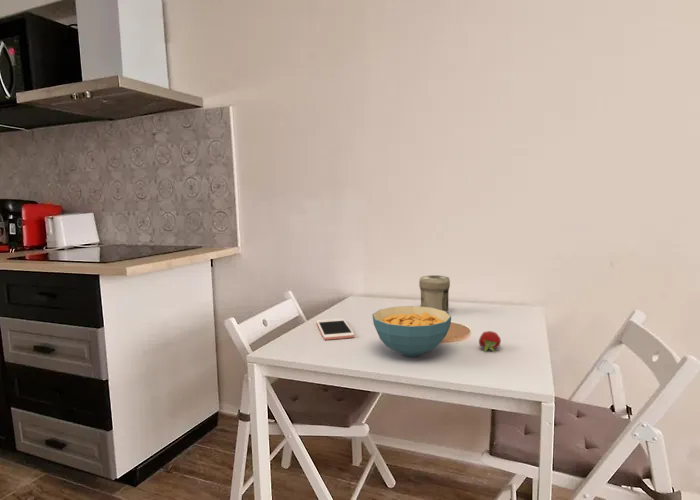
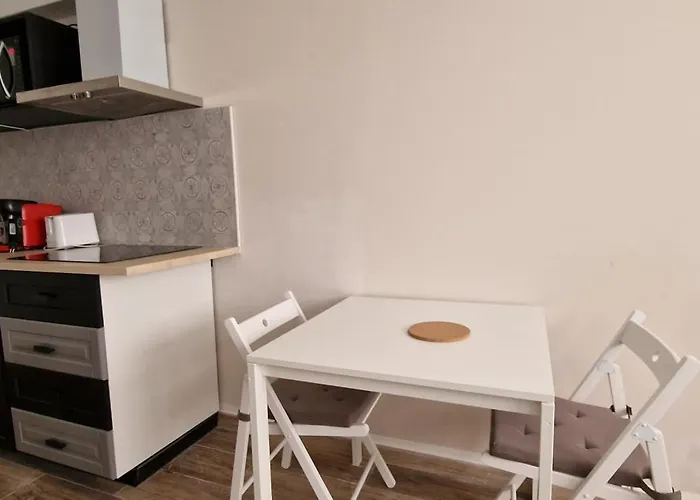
- cereal bowl (411, 333)
- jar (434, 294)
- cell phone (334, 328)
- fruit (489, 340)
